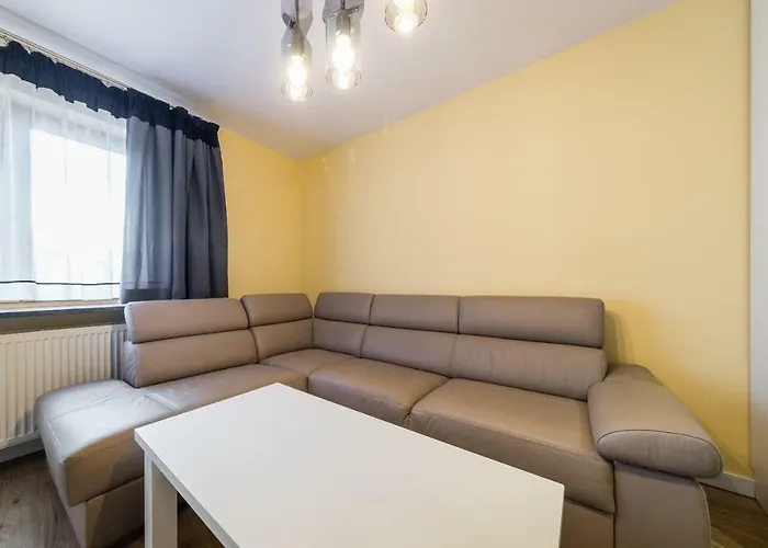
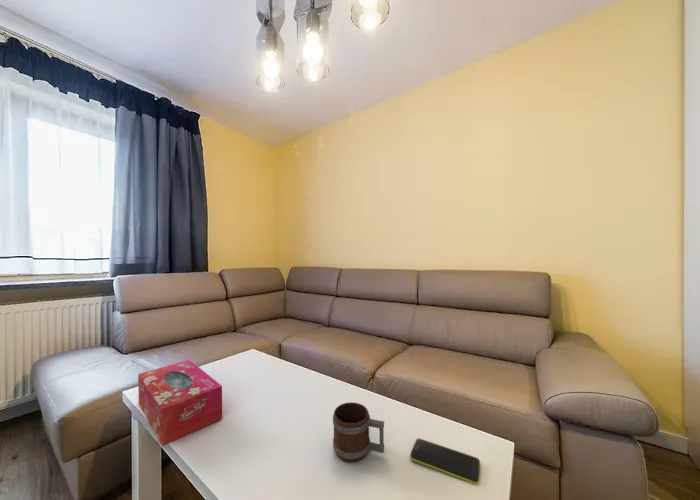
+ smartphone (444, 459)
+ mug (358, 432)
+ tissue box (178, 395)
